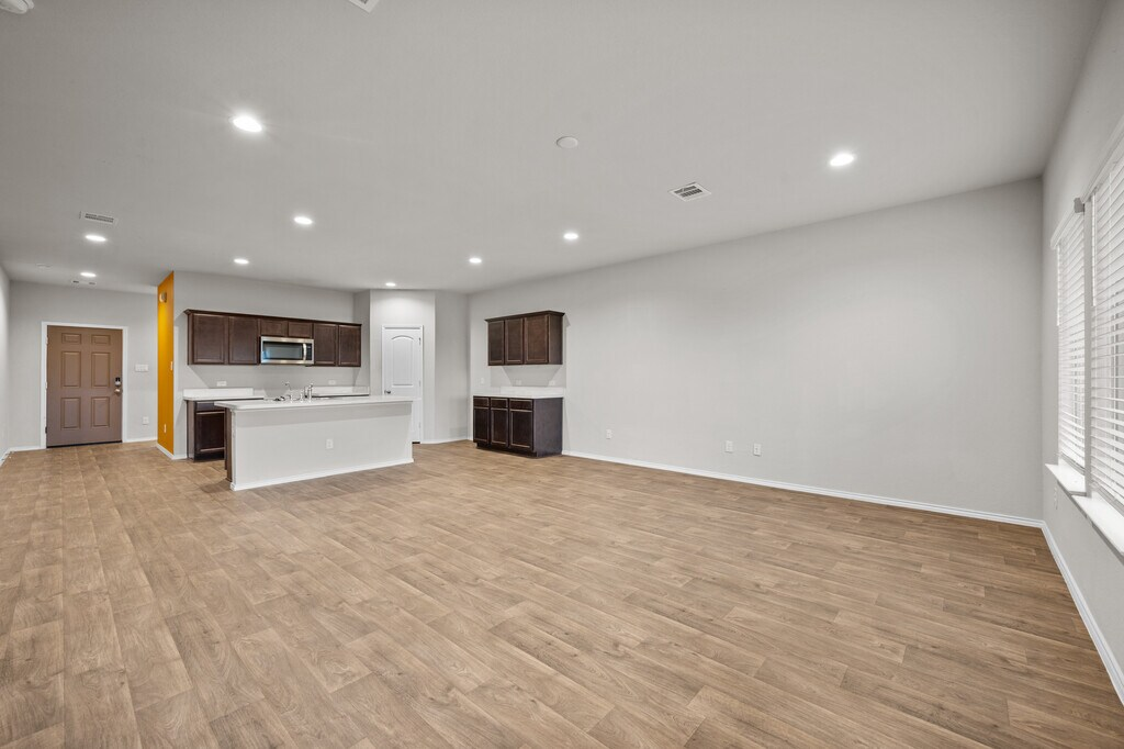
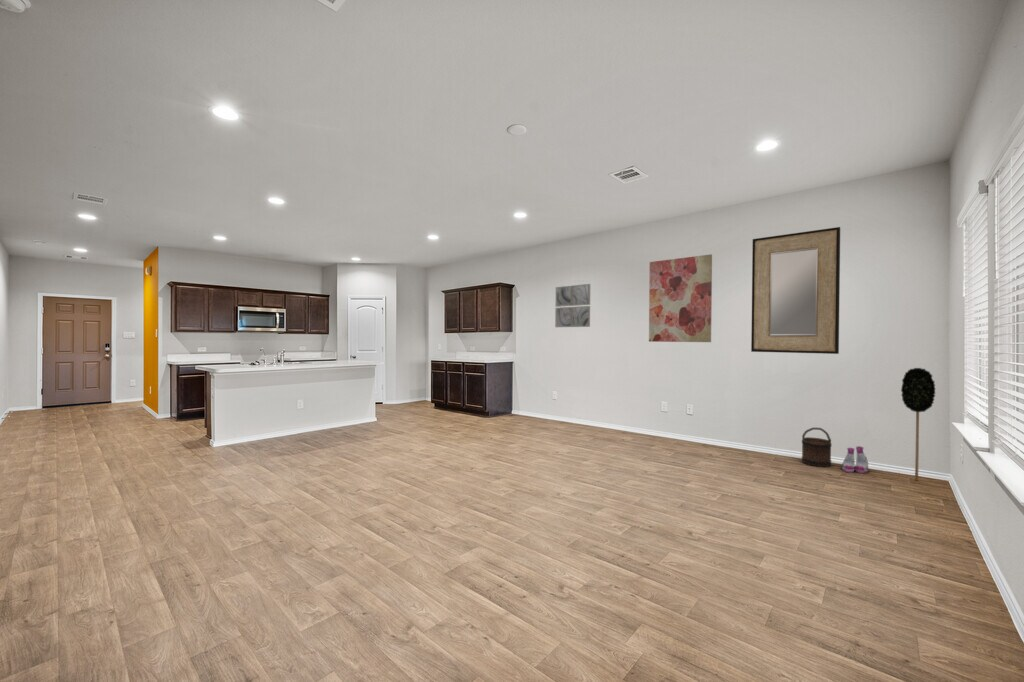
+ wall art (572, 305)
+ bucket (816, 445)
+ wall art (678, 300)
+ boots (853, 458)
+ home mirror (793, 293)
+ decorative plant (917, 424)
